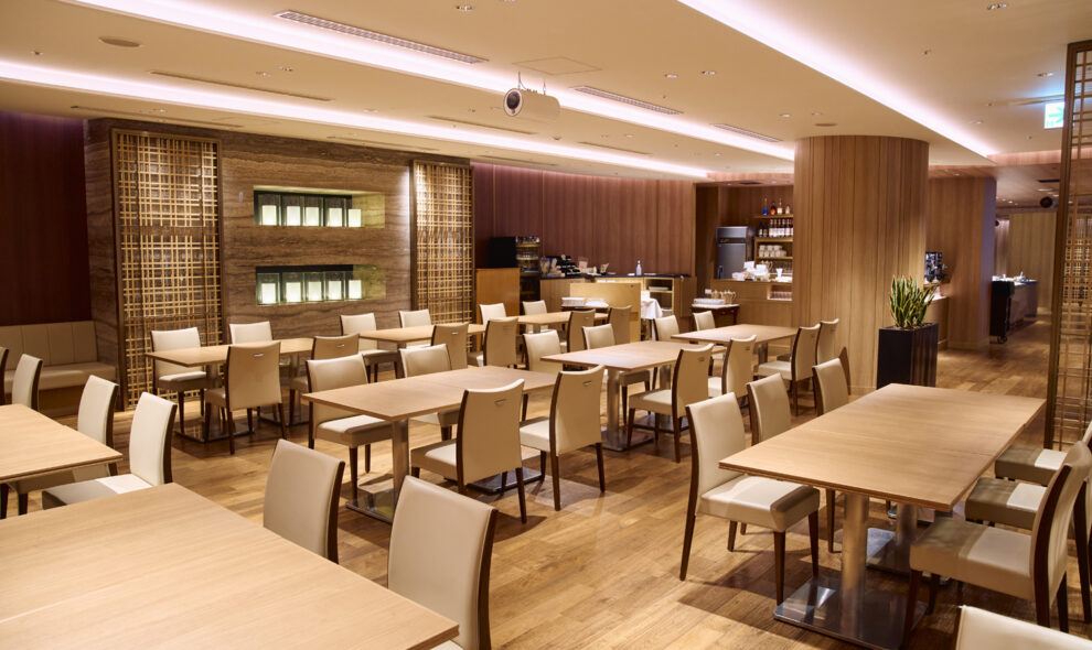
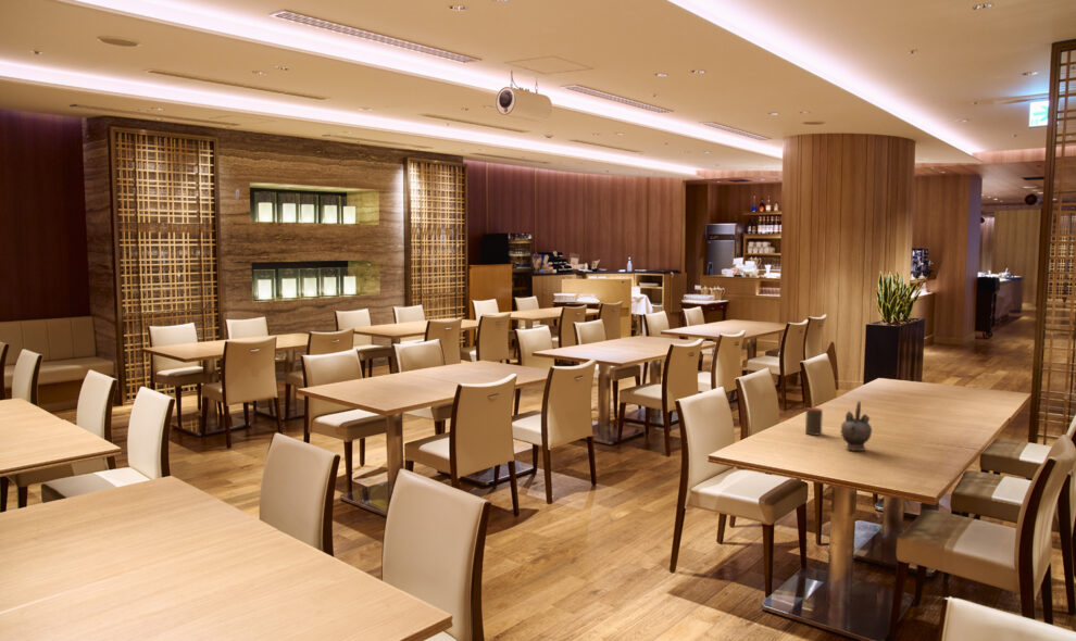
+ cup (813, 420)
+ teapot (855, 425)
